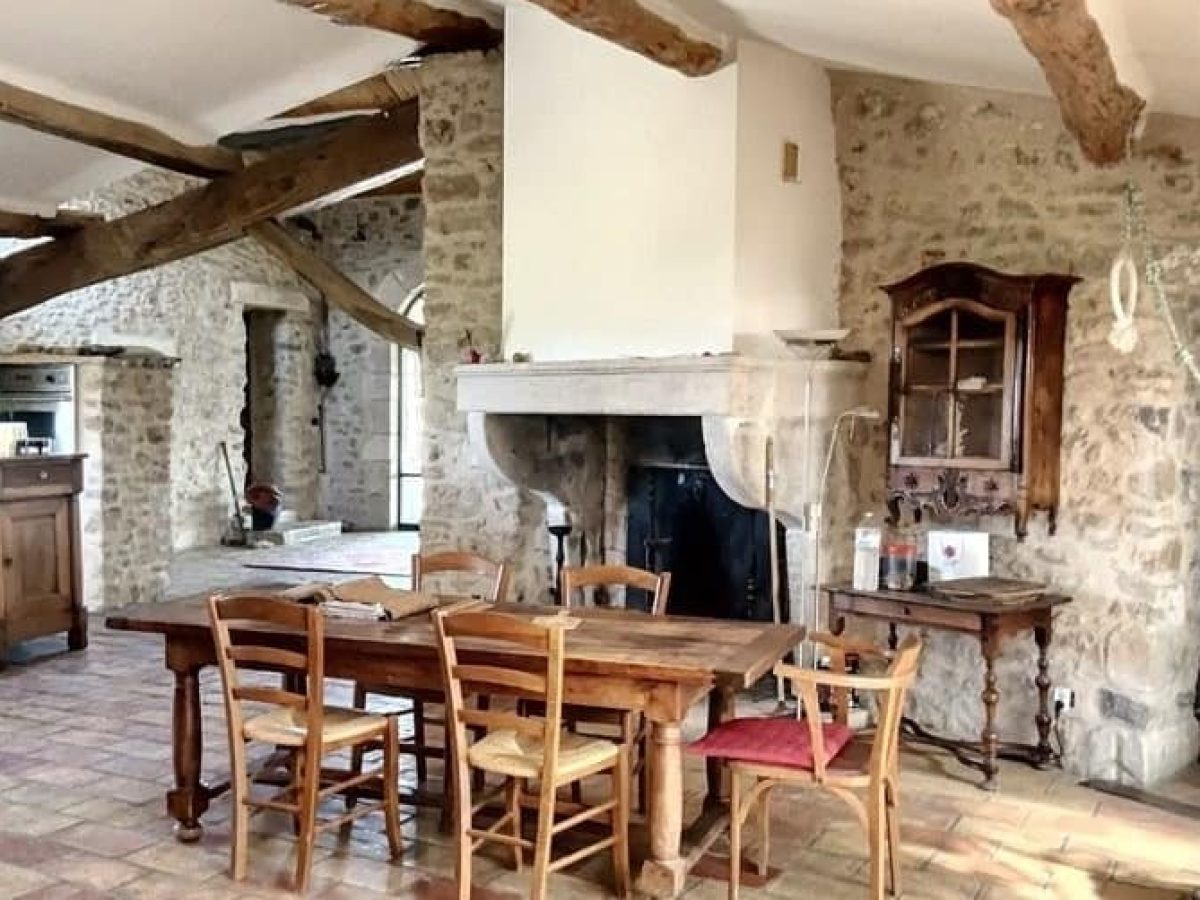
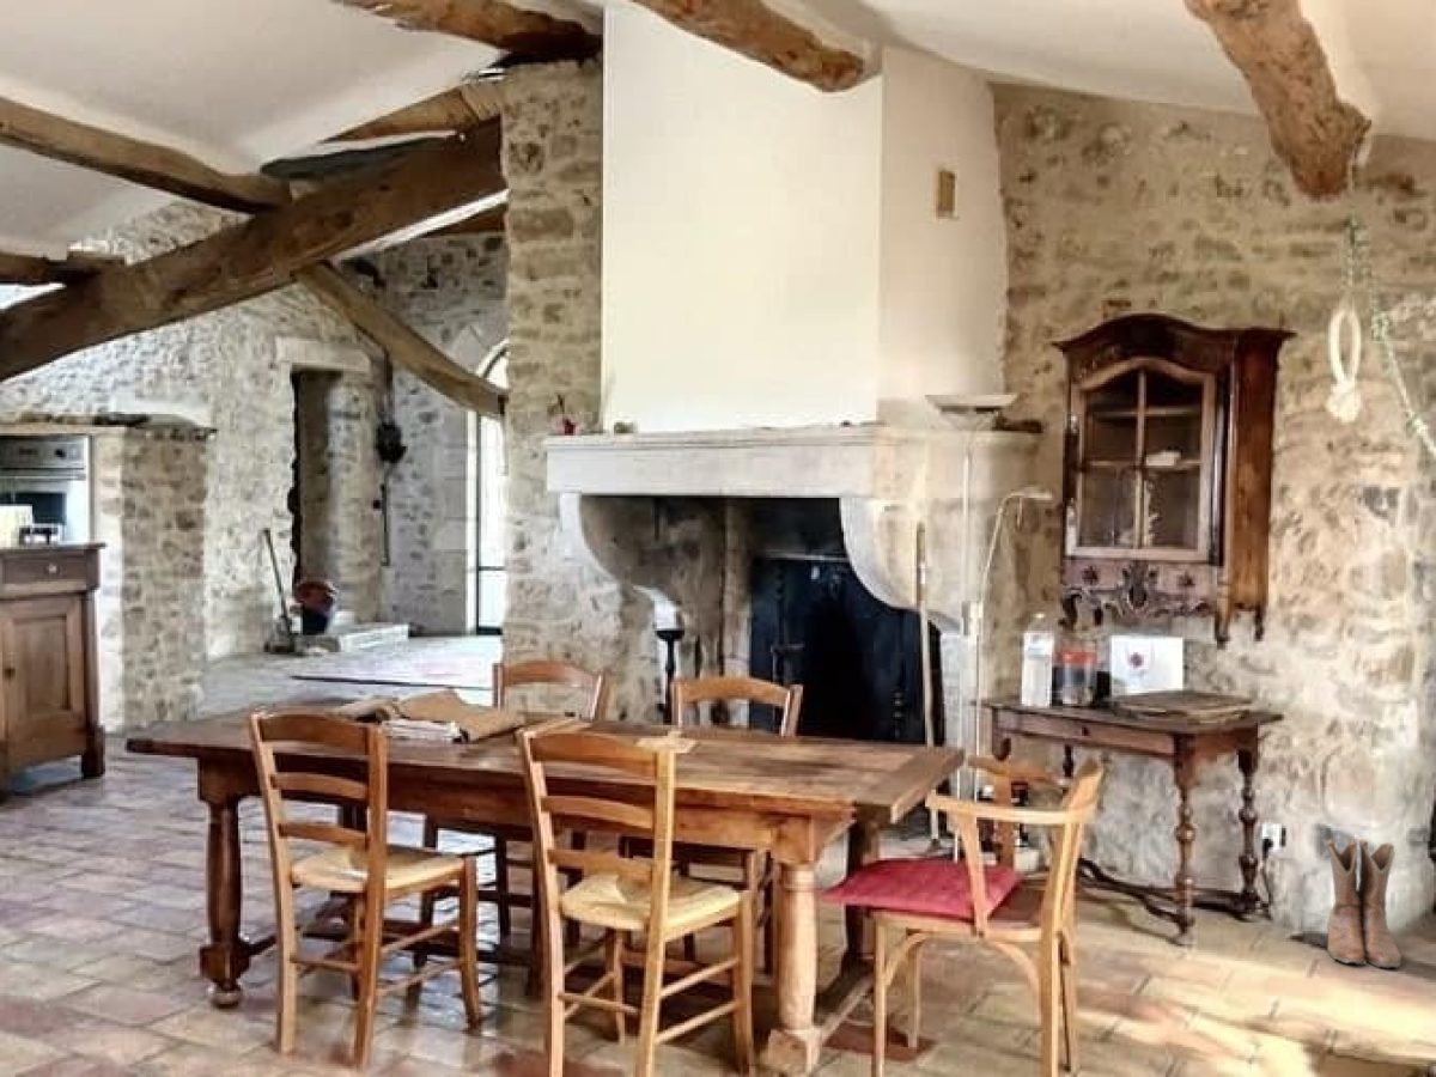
+ boots (1363, 898)
